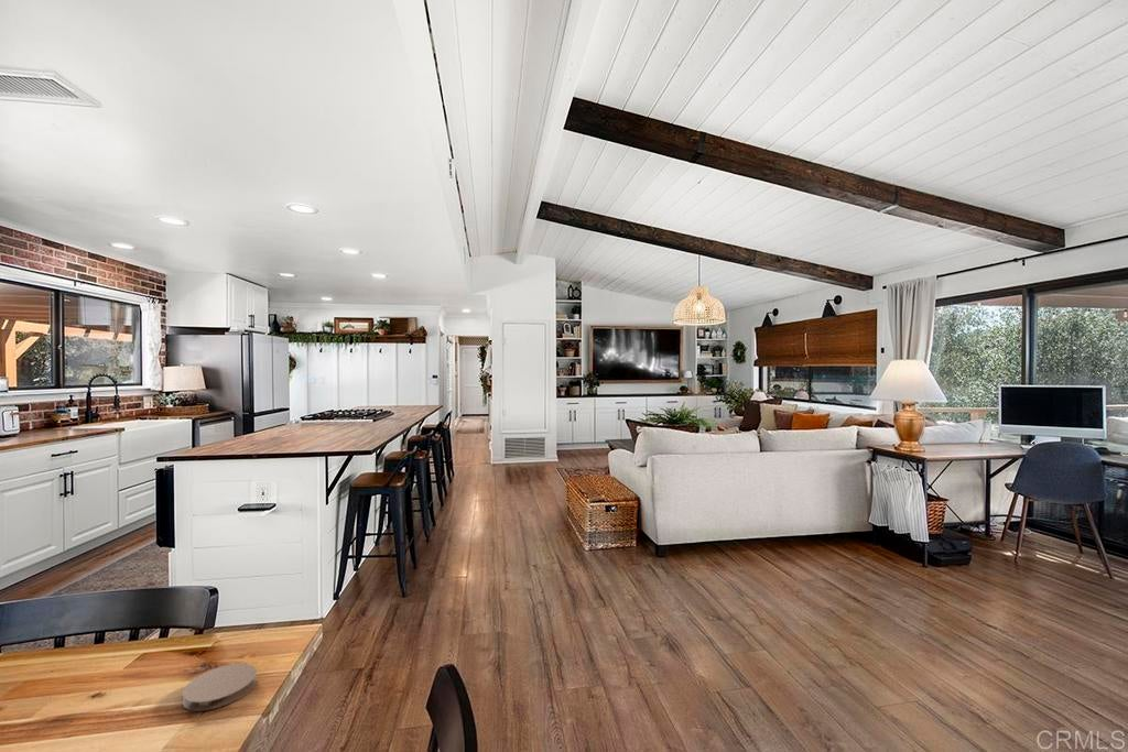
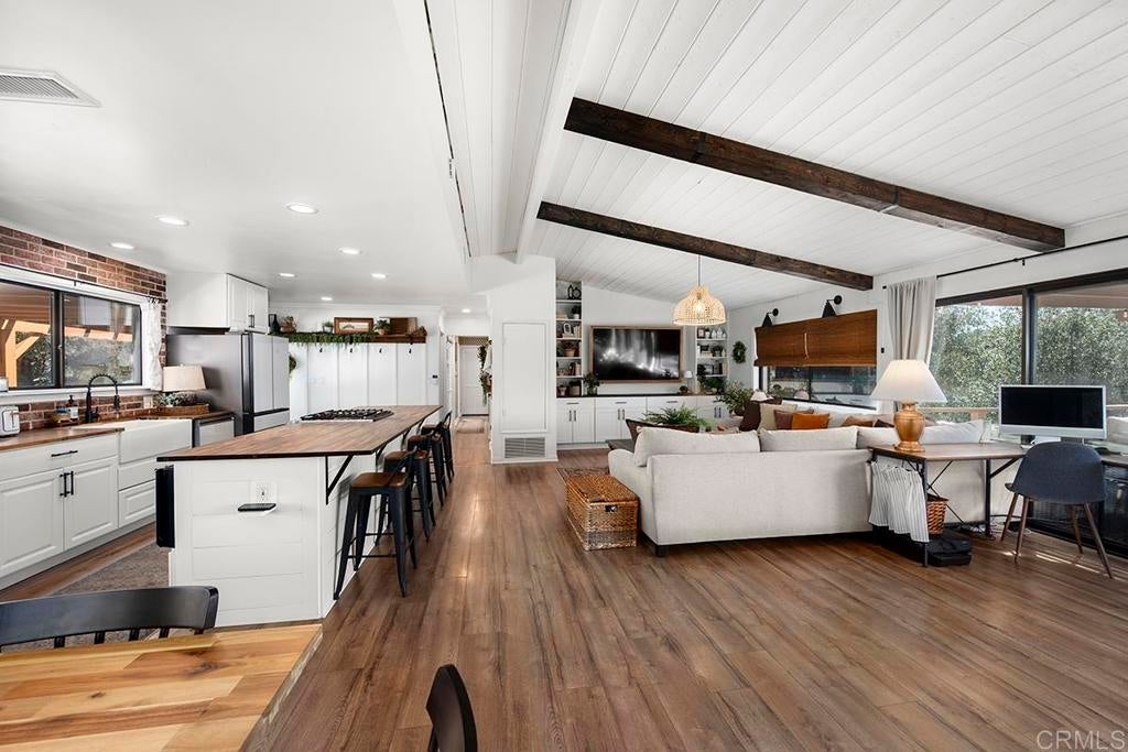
- coaster (220, 685)
